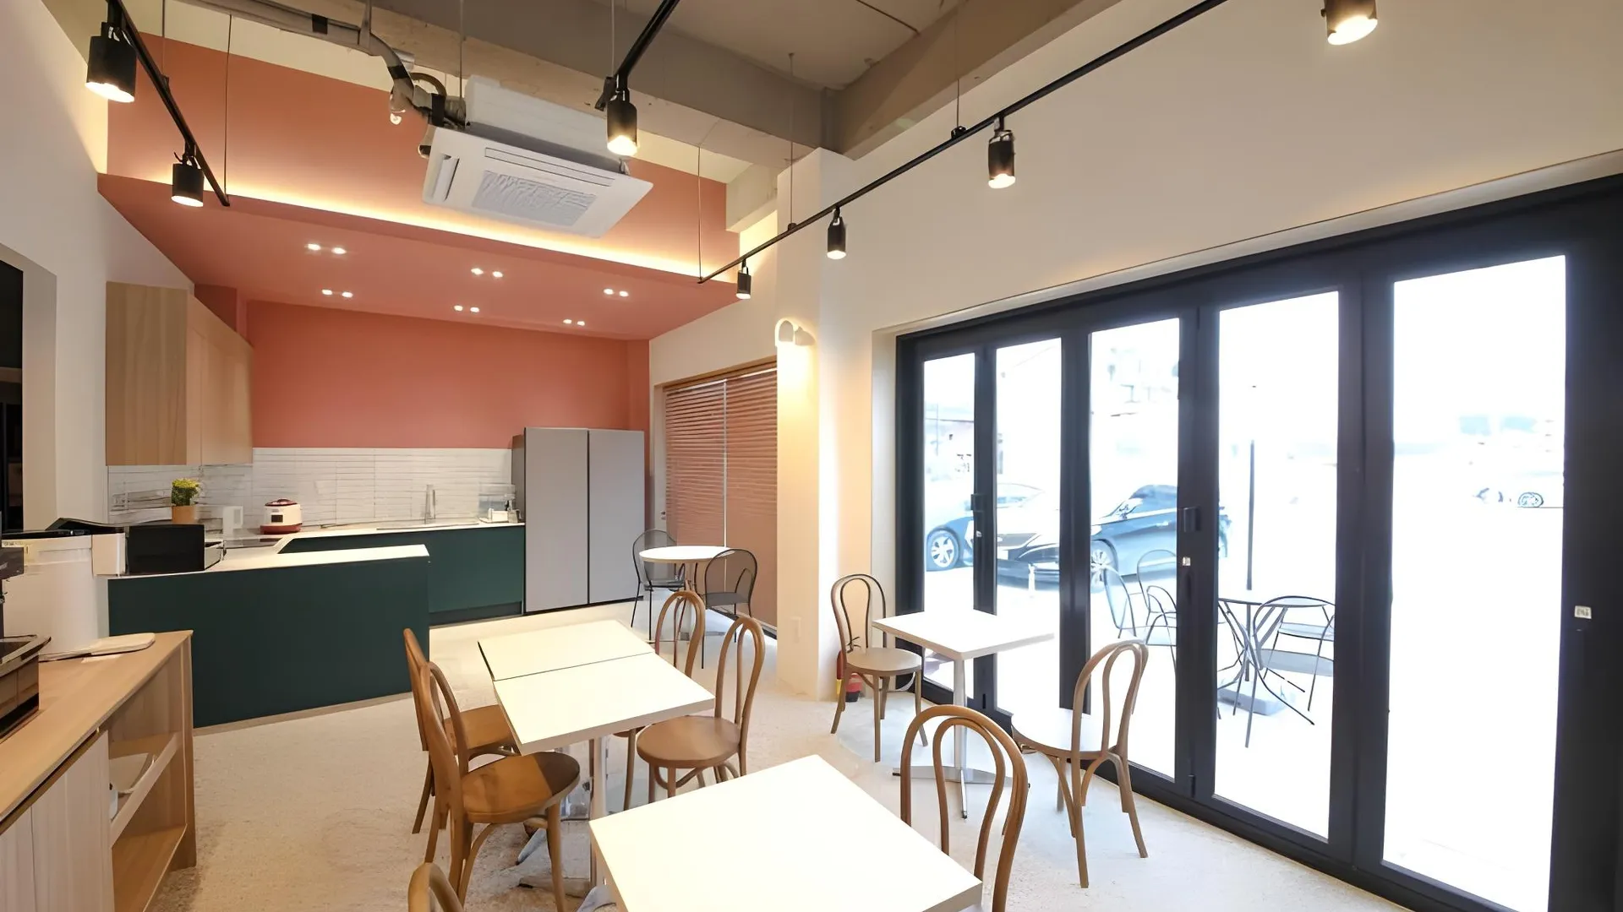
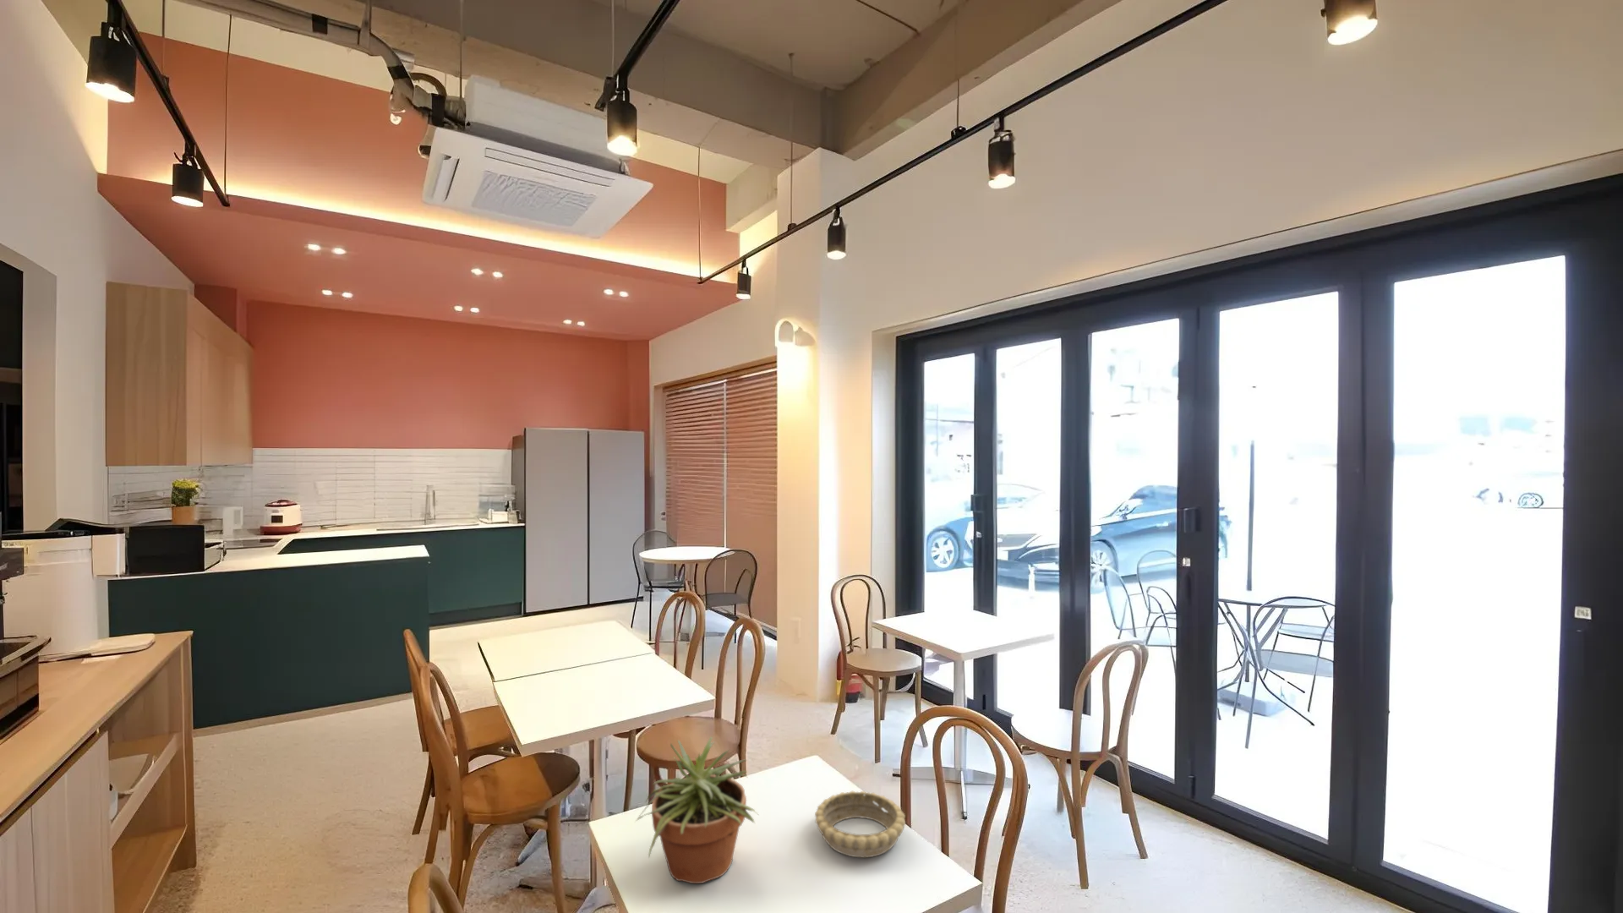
+ potted plant (696, 802)
+ decorative bowl (859, 817)
